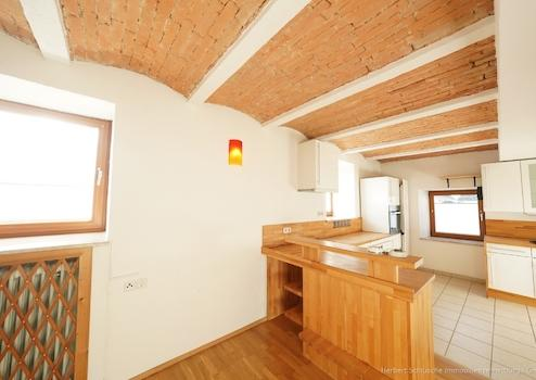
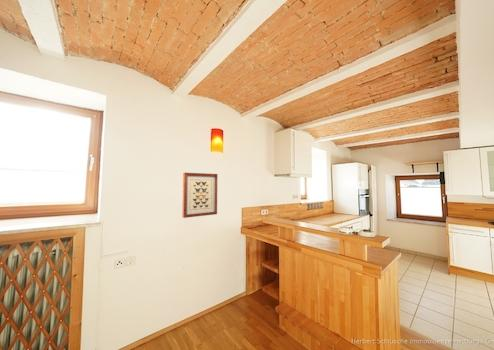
+ wall art (200, 194)
